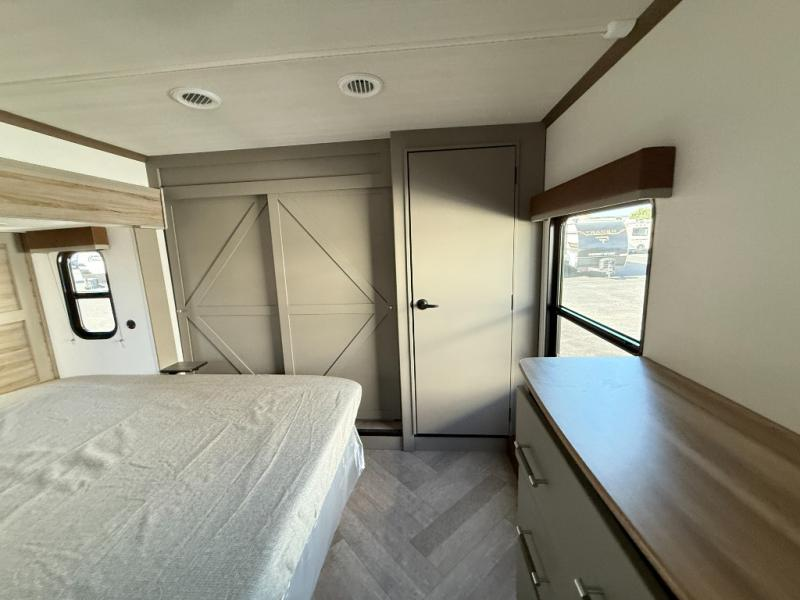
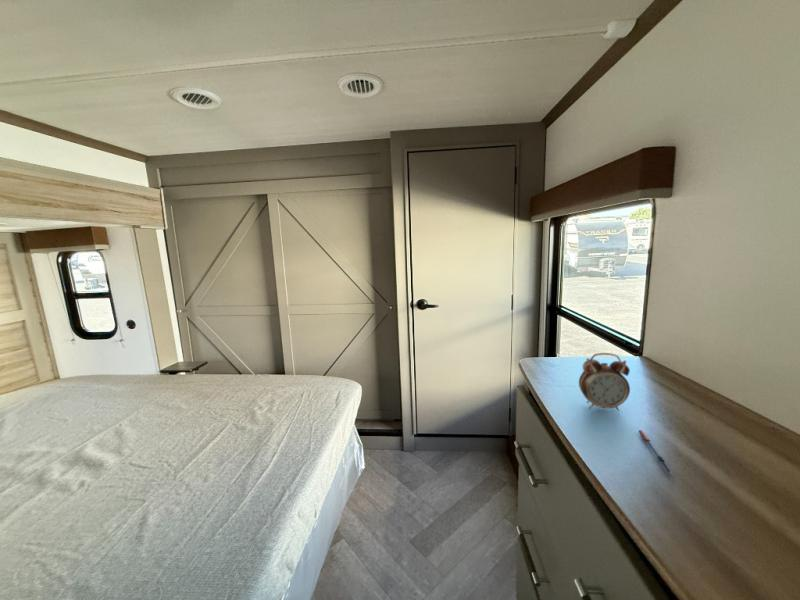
+ alarm clock (604, 380)
+ pen (654, 450)
